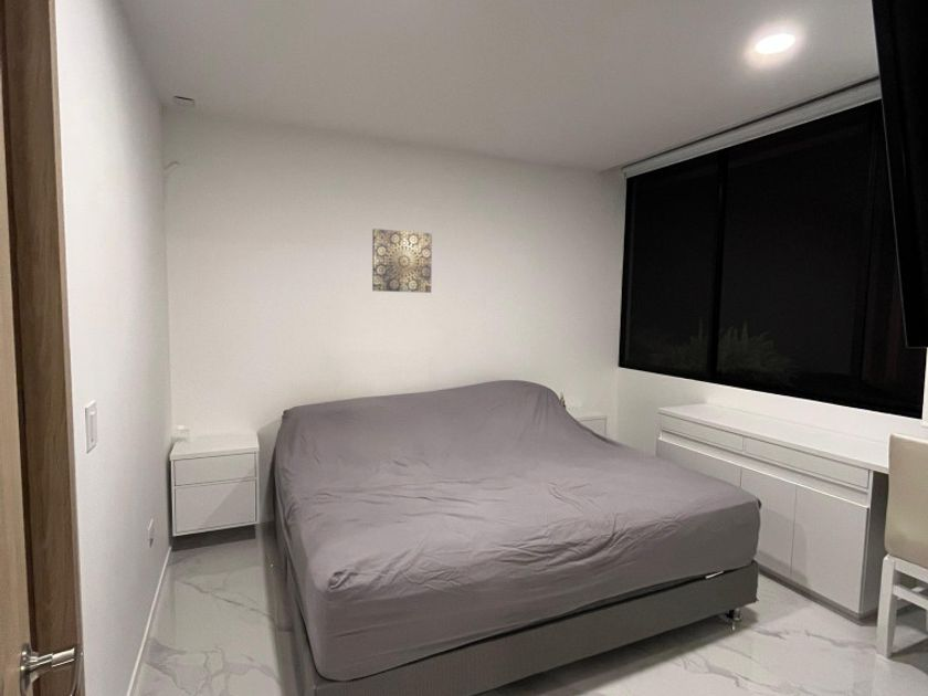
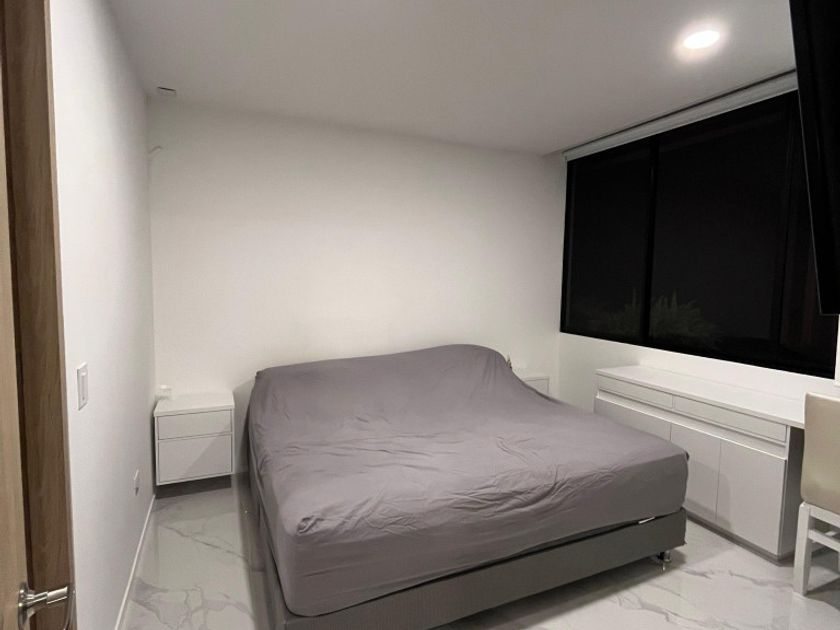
- wall art (402, 261)
